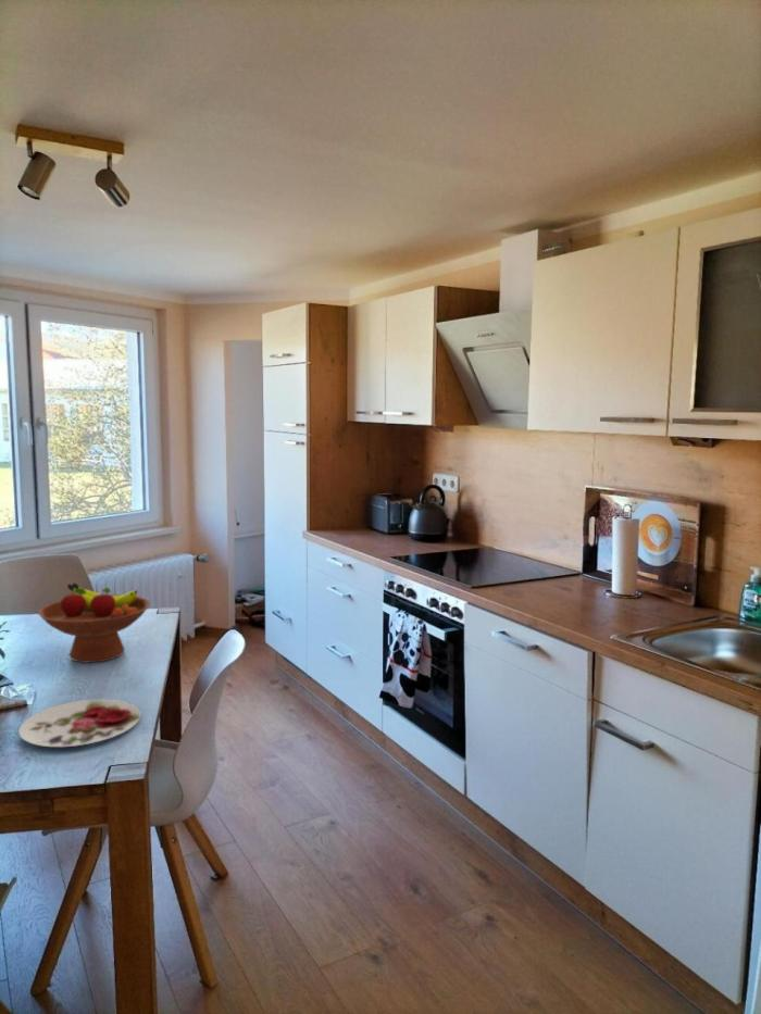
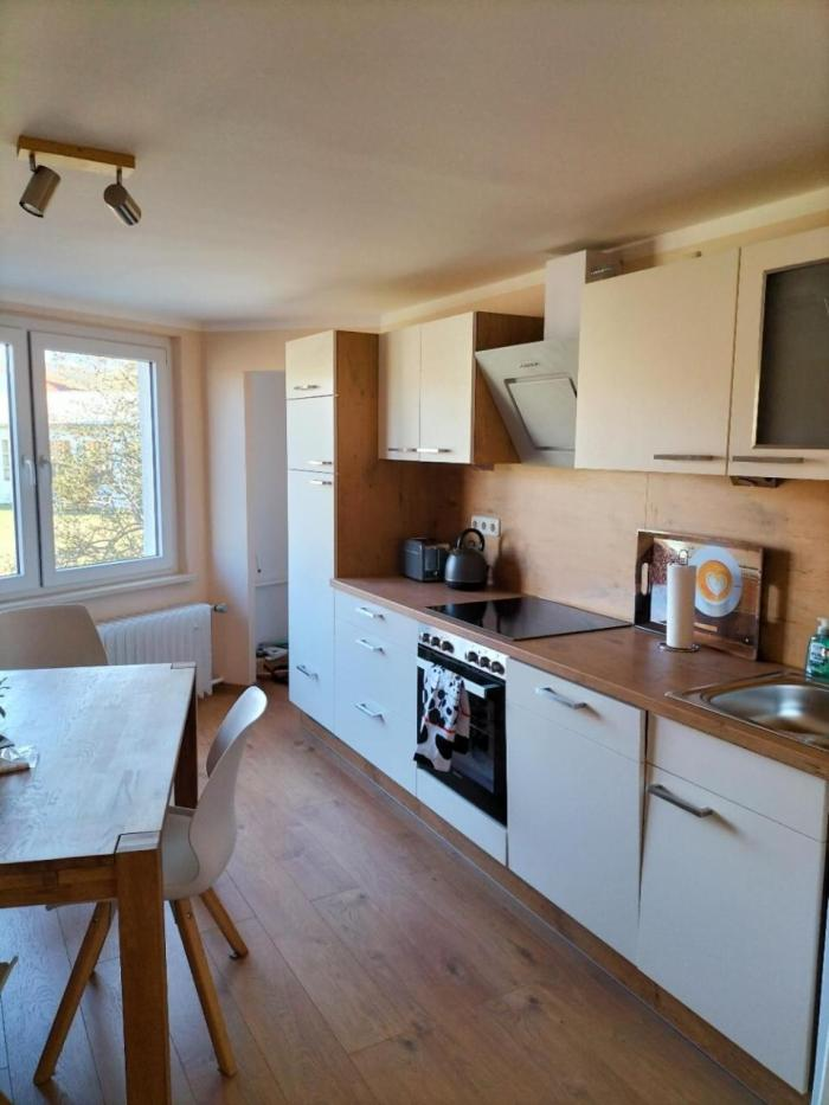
- fruit bowl (96, 622)
- plate (82, 719)
